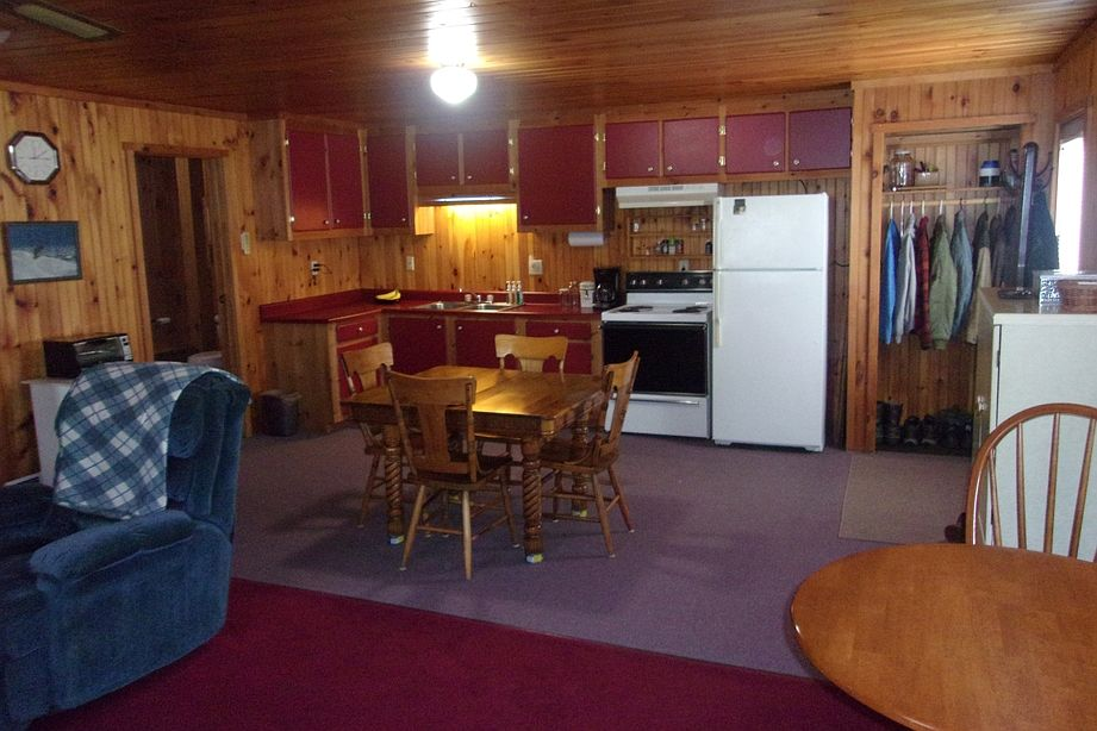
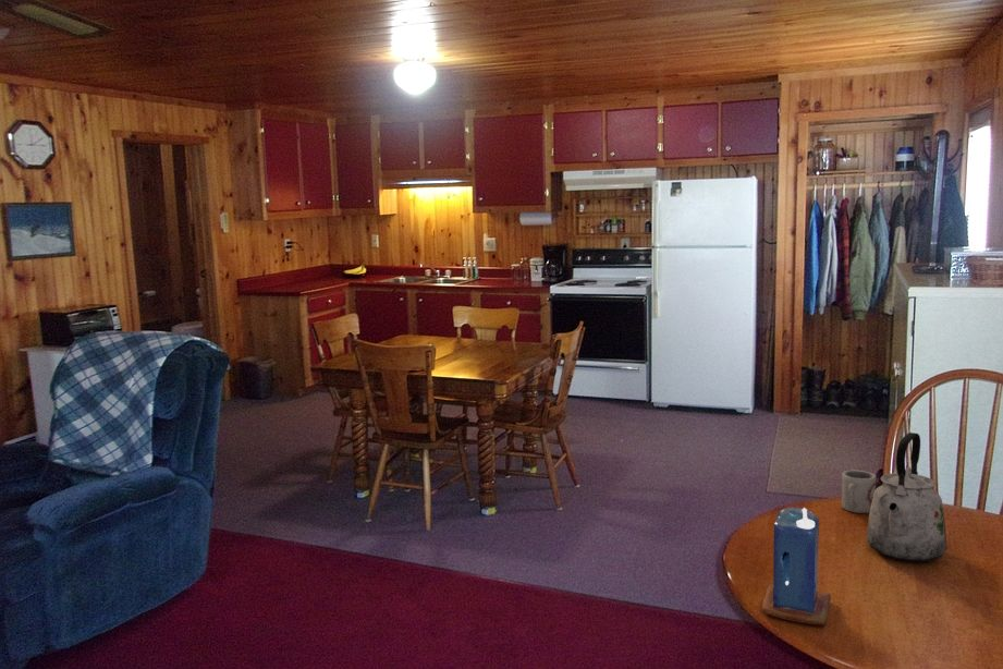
+ kettle (904, 498)
+ cup (856, 492)
+ candle (798, 556)
